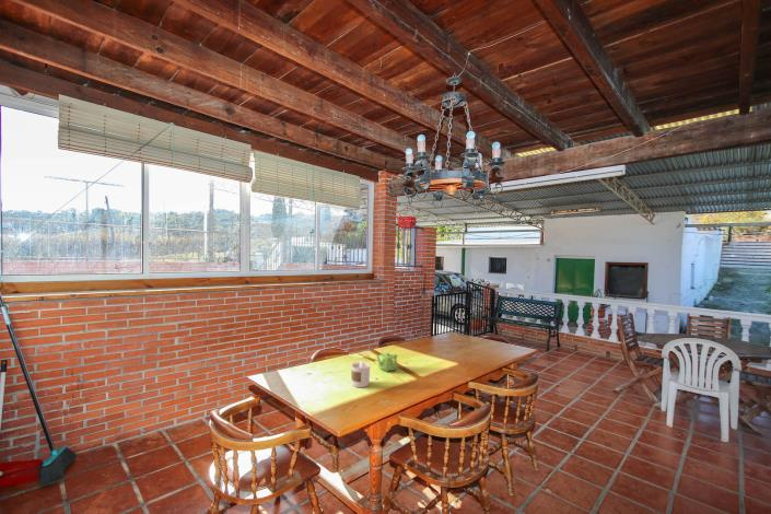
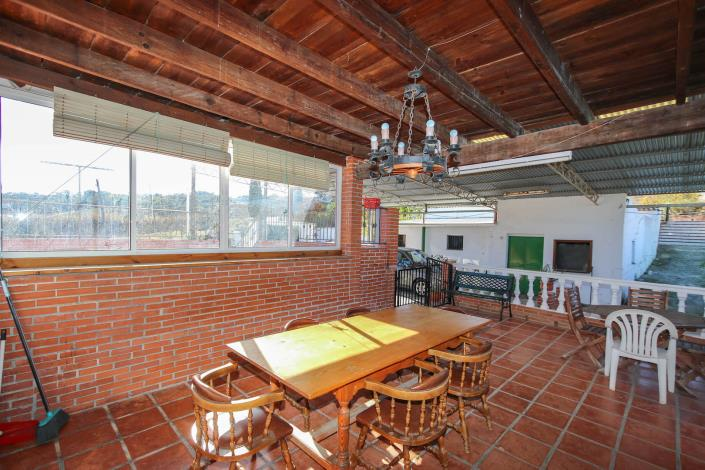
- teapot (387, 362)
- candle (360, 372)
